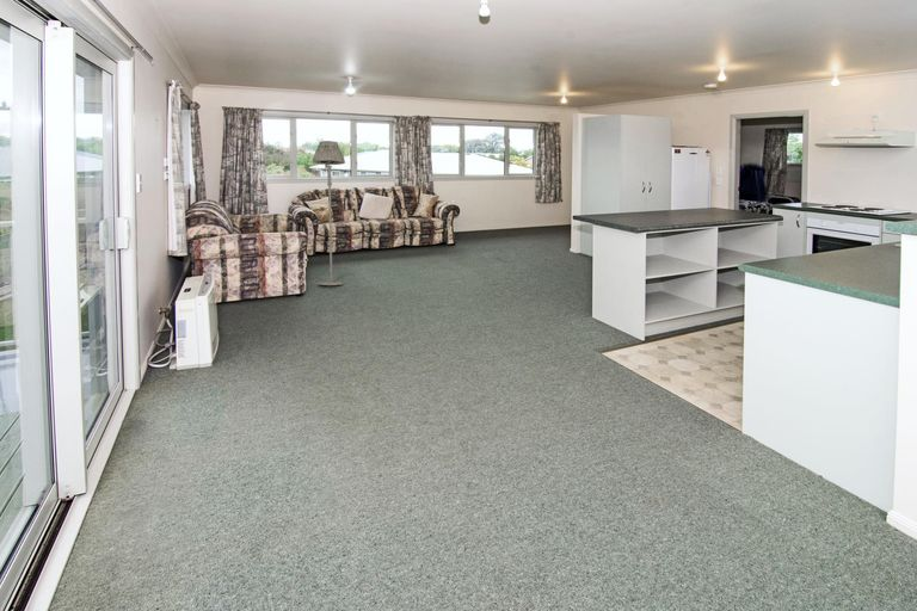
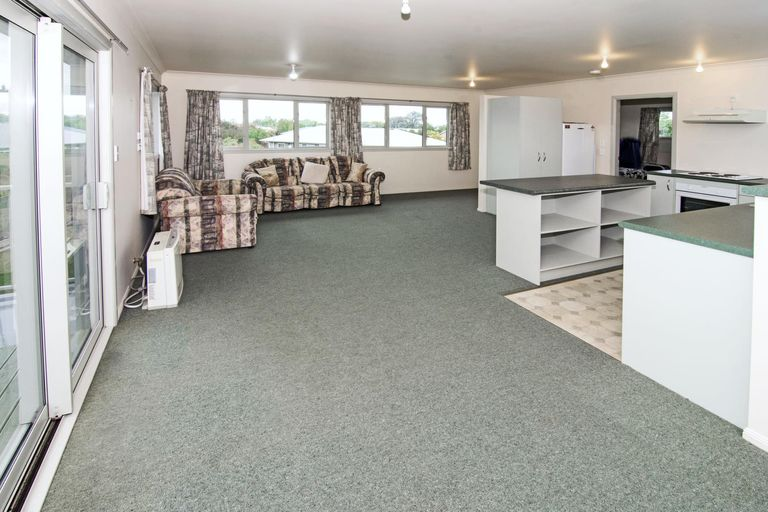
- floor lamp (330, 214)
